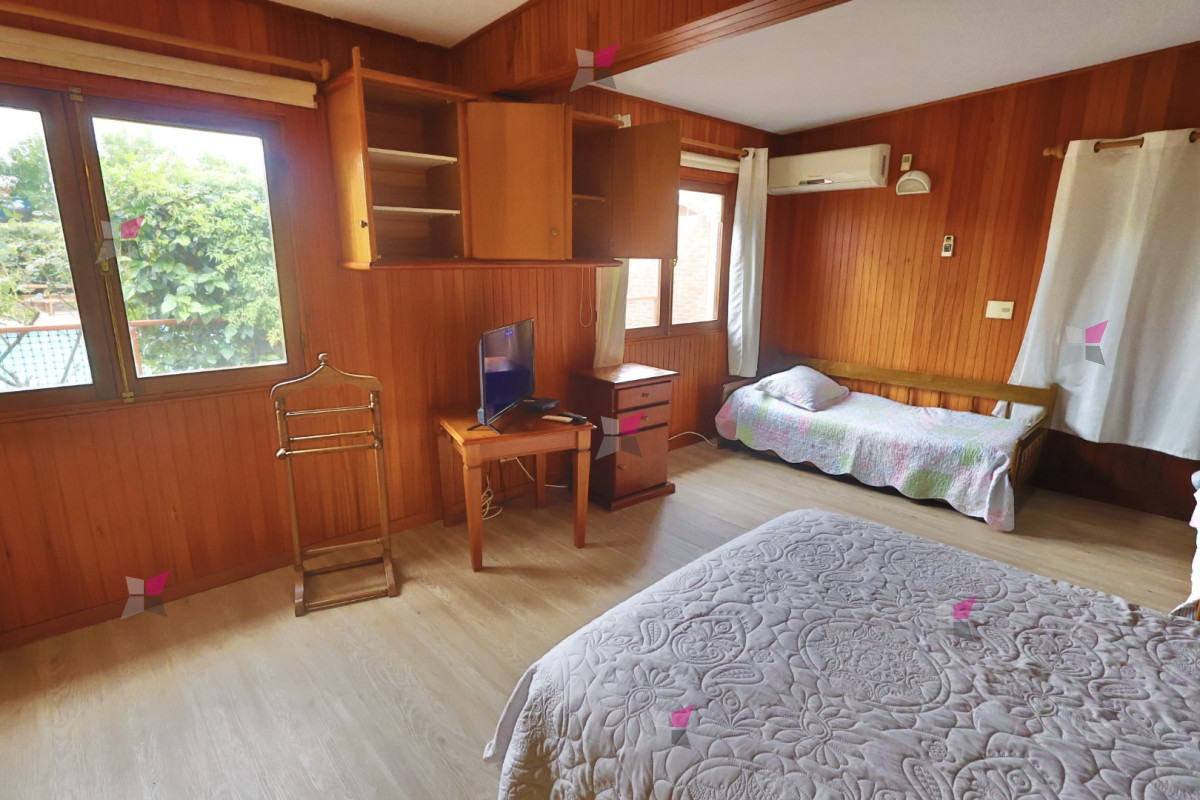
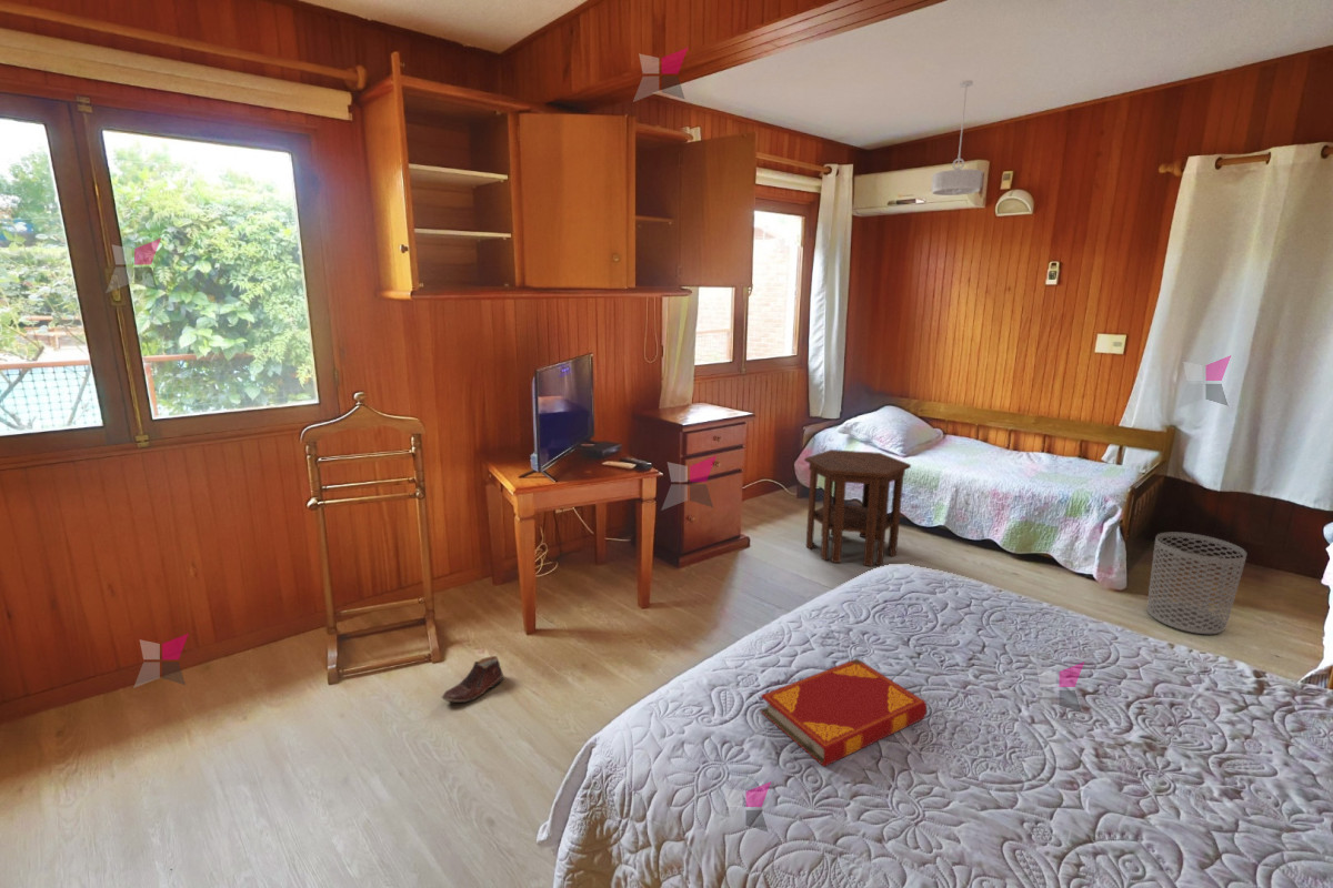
+ ceiling light fixture (960, 139)
+ waste bin (1193, 582)
+ side table (853, 505)
+ hardback book (842, 707)
+ shoe (473, 678)
